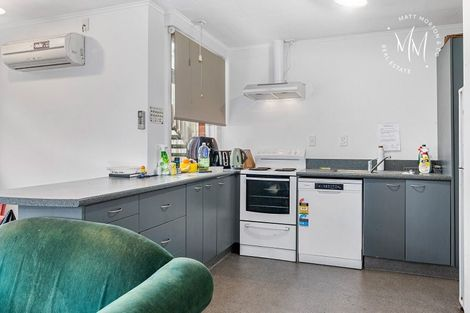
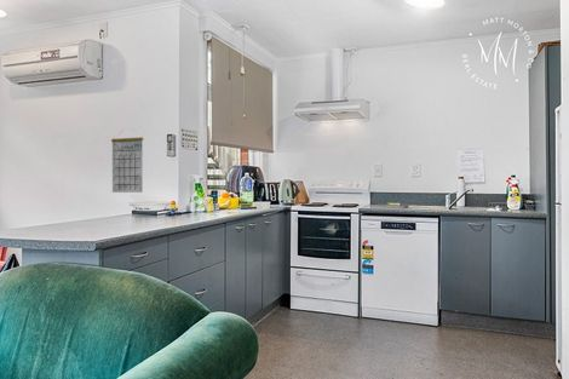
+ calendar (127, 159)
